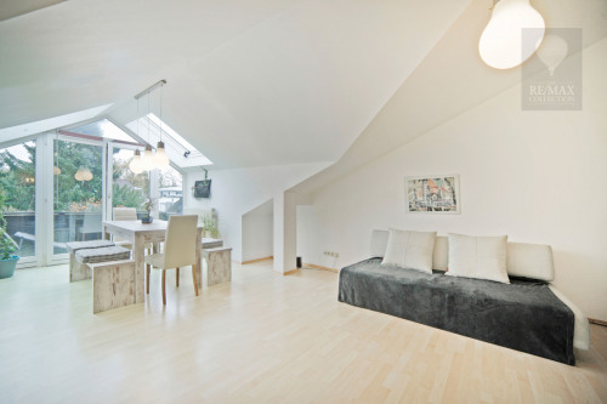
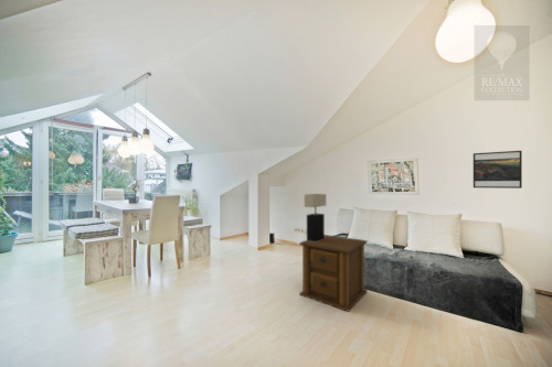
+ side table (333, 267)
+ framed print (496, 170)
+ table lamp (315, 216)
